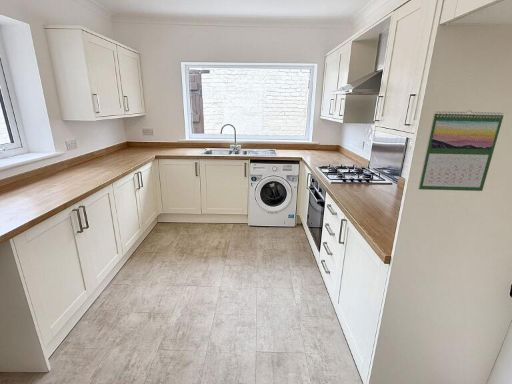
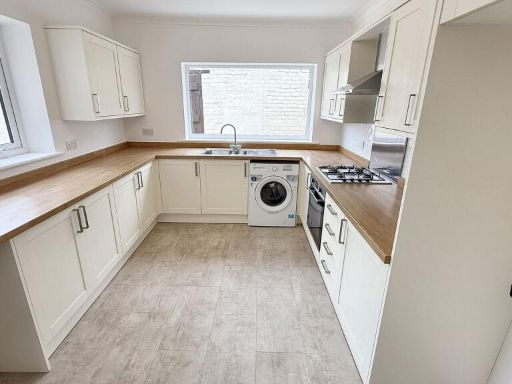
- calendar (459, 151)
